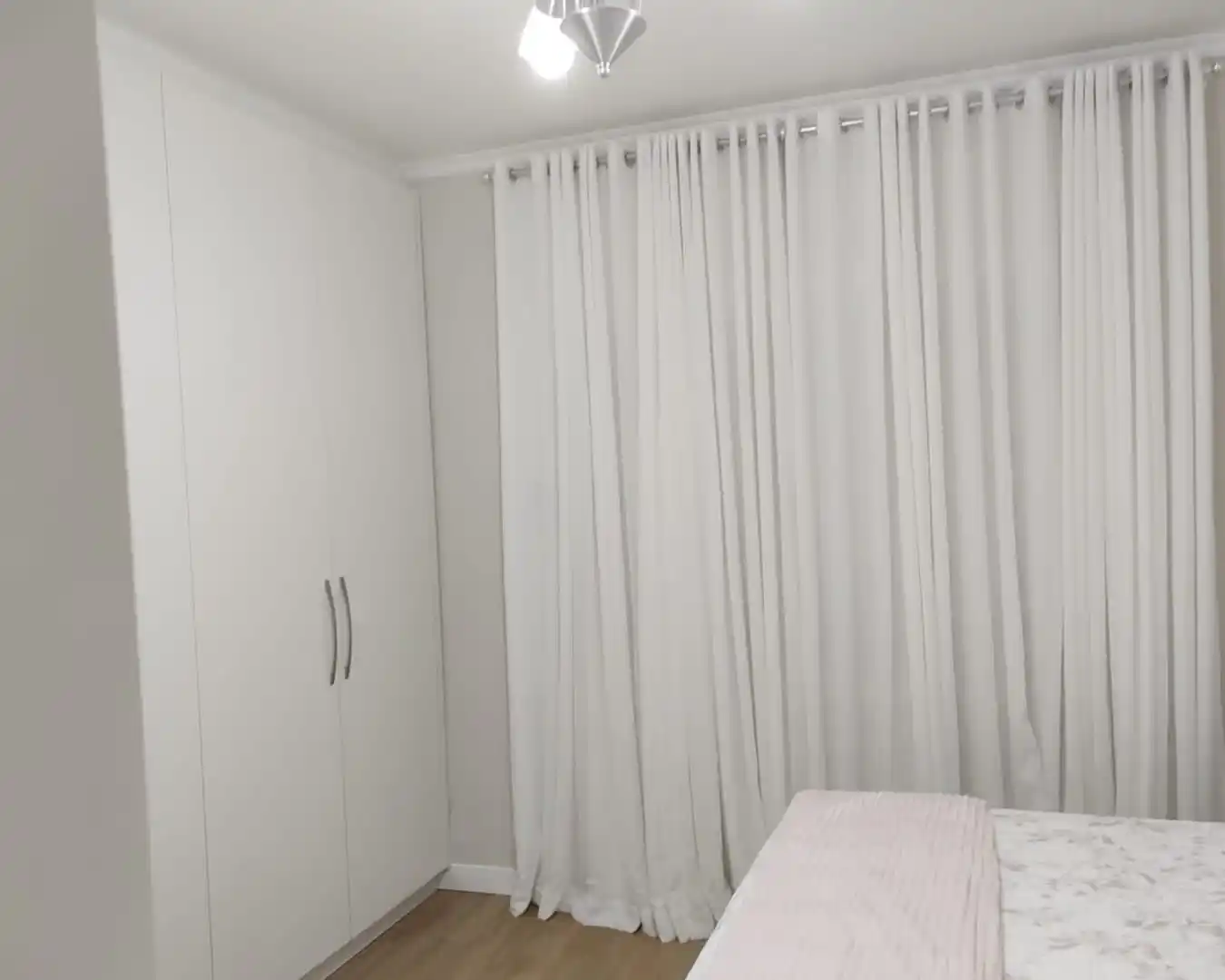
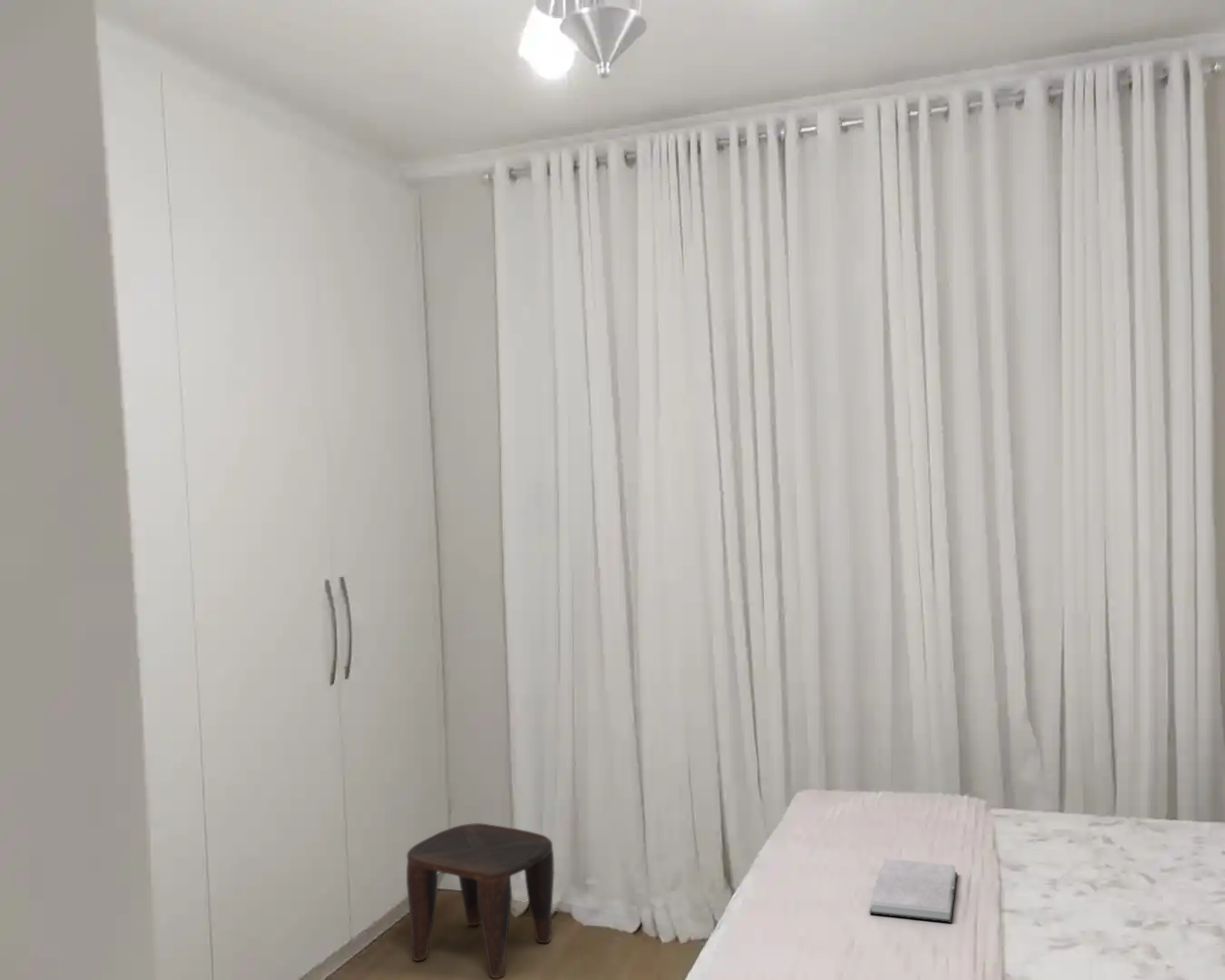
+ hardback book (915, 887)
+ stool (481, 896)
